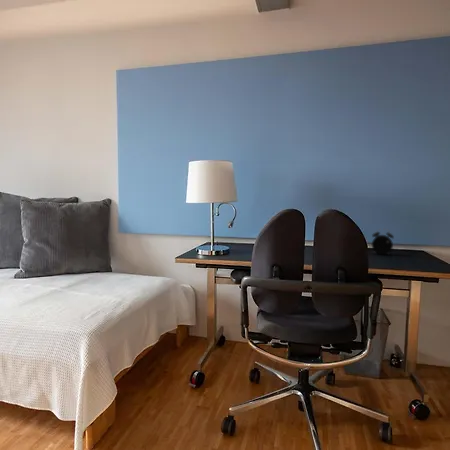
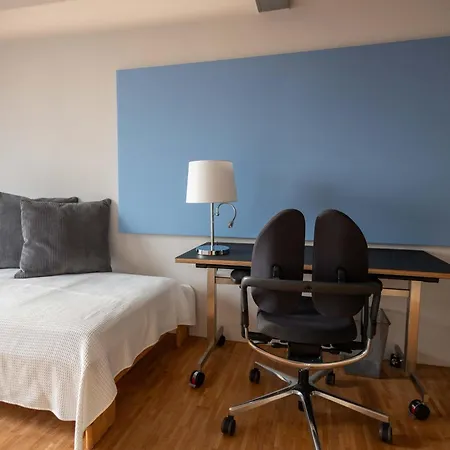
- alarm clock (382, 241)
